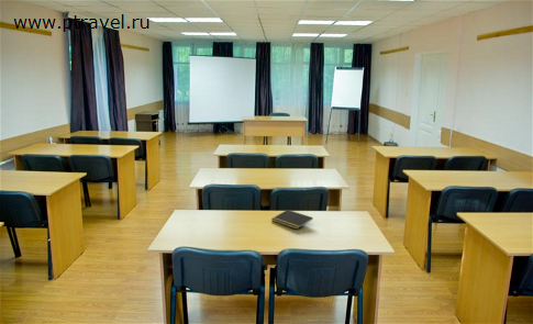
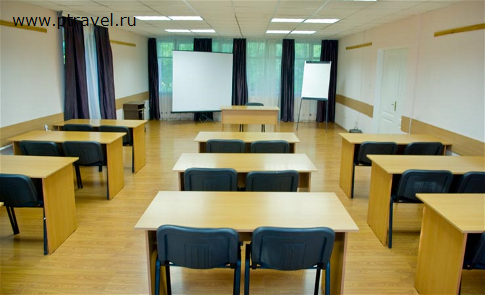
- notepad (291, 219)
